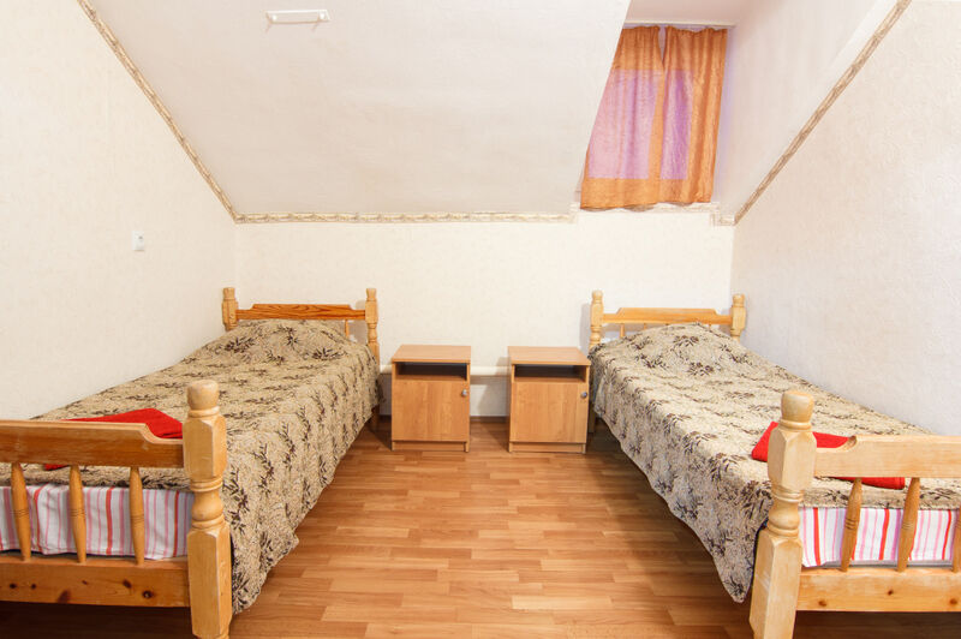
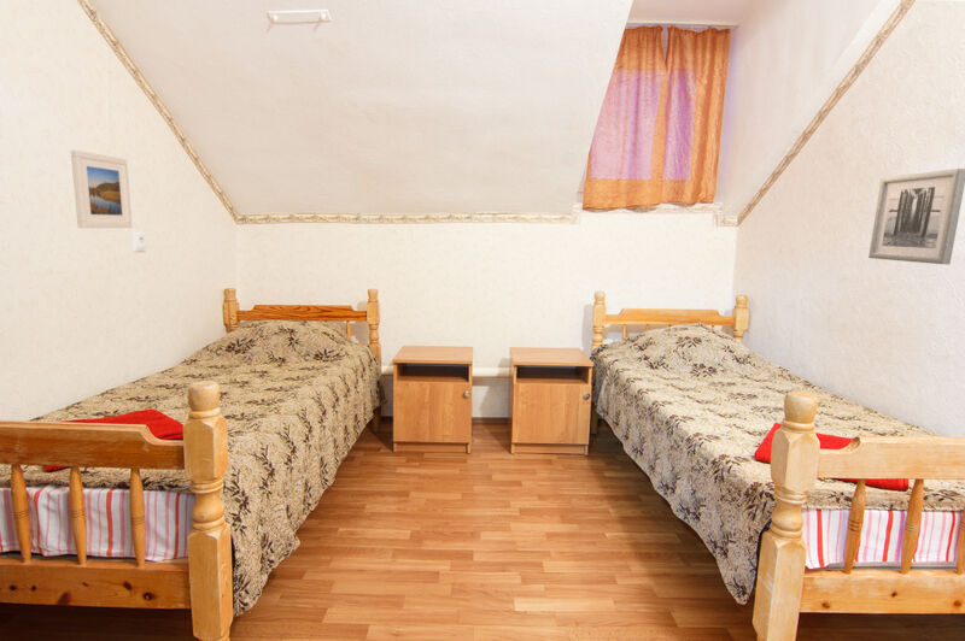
+ wall art (912, 217)
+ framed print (104, 192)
